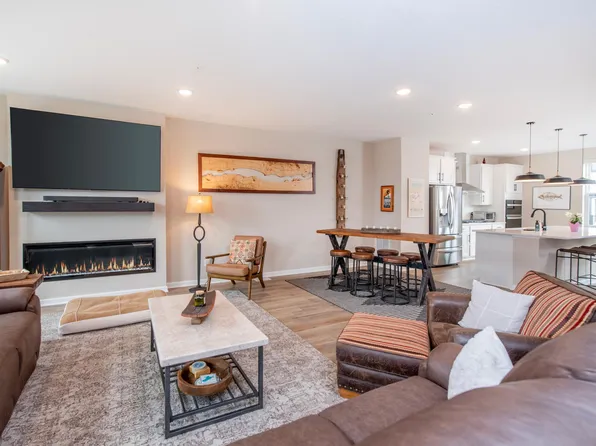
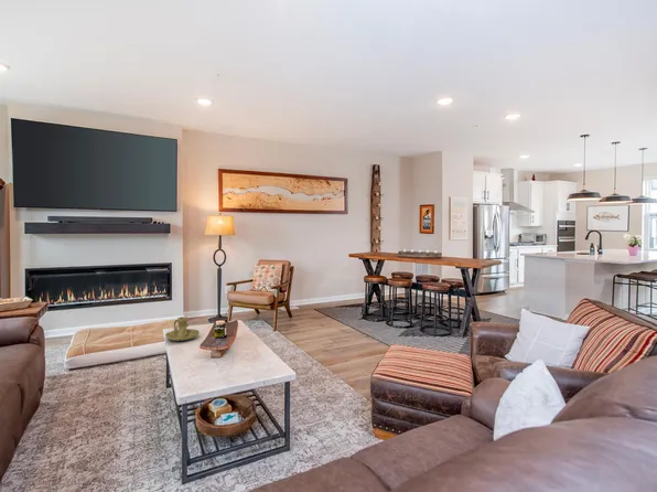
+ candle holder (181, 328)
